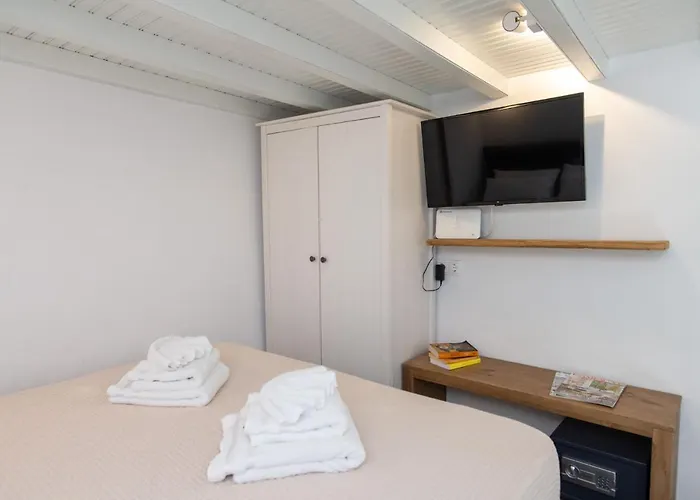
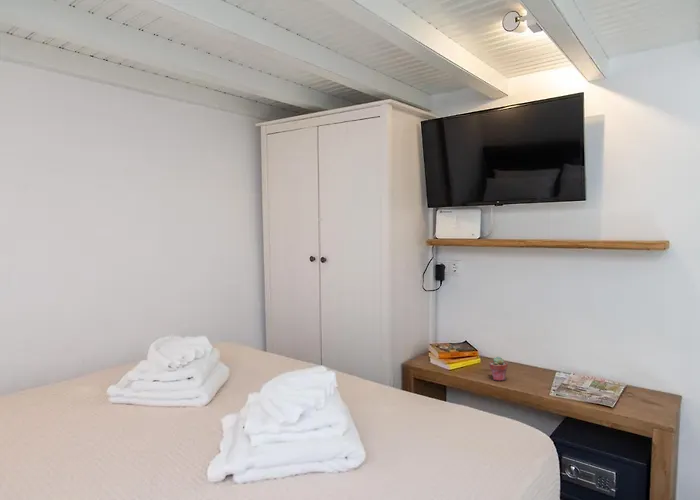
+ potted succulent (498, 367)
